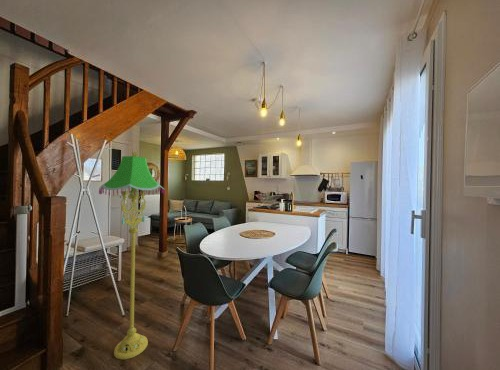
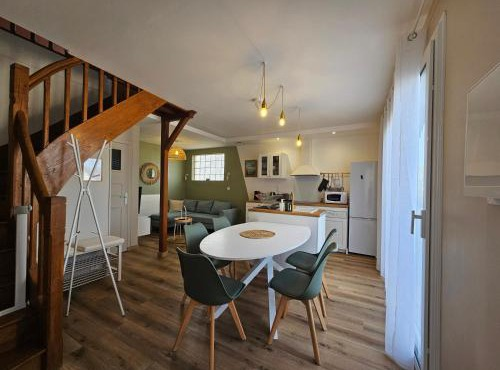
- floor lamp (133, 249)
